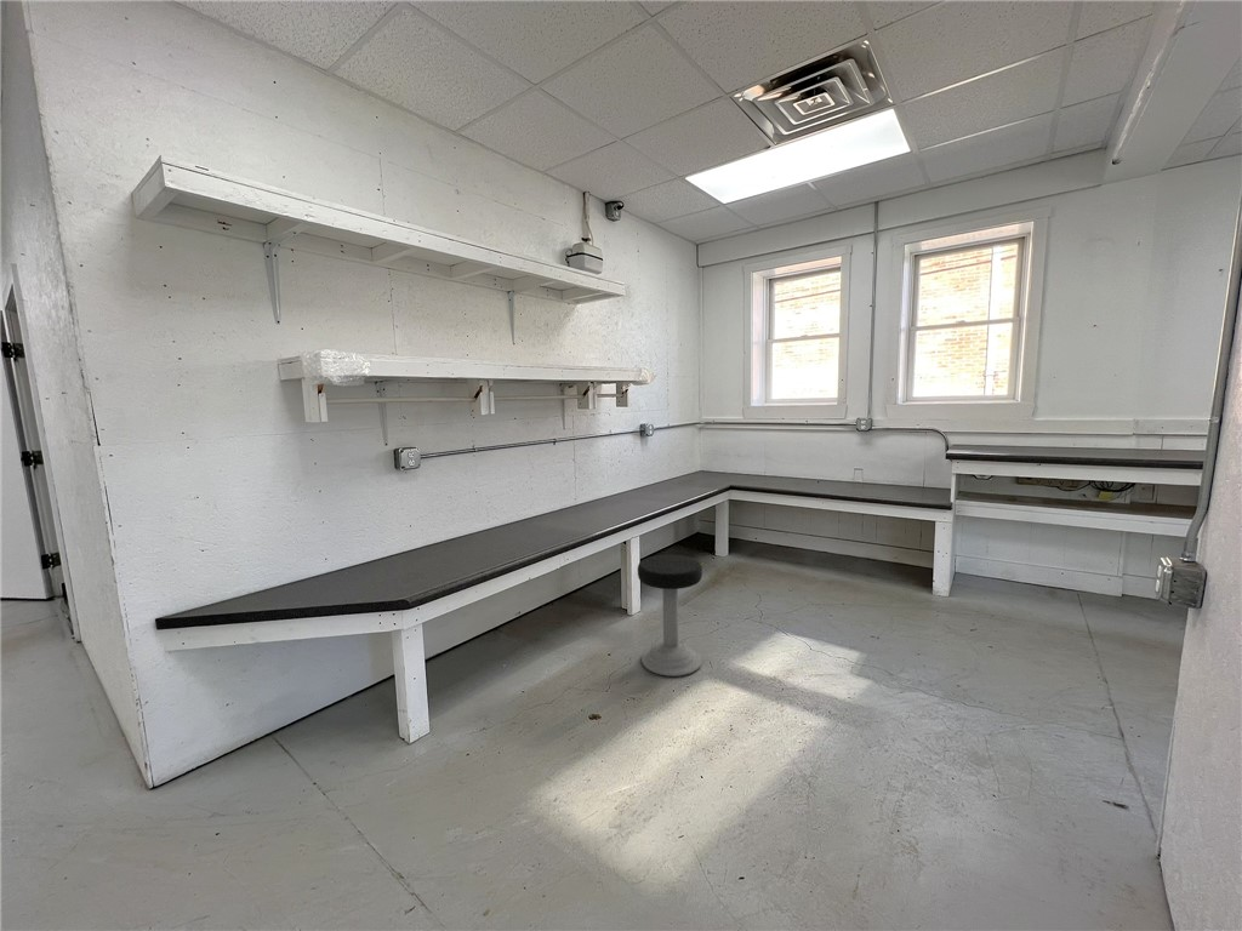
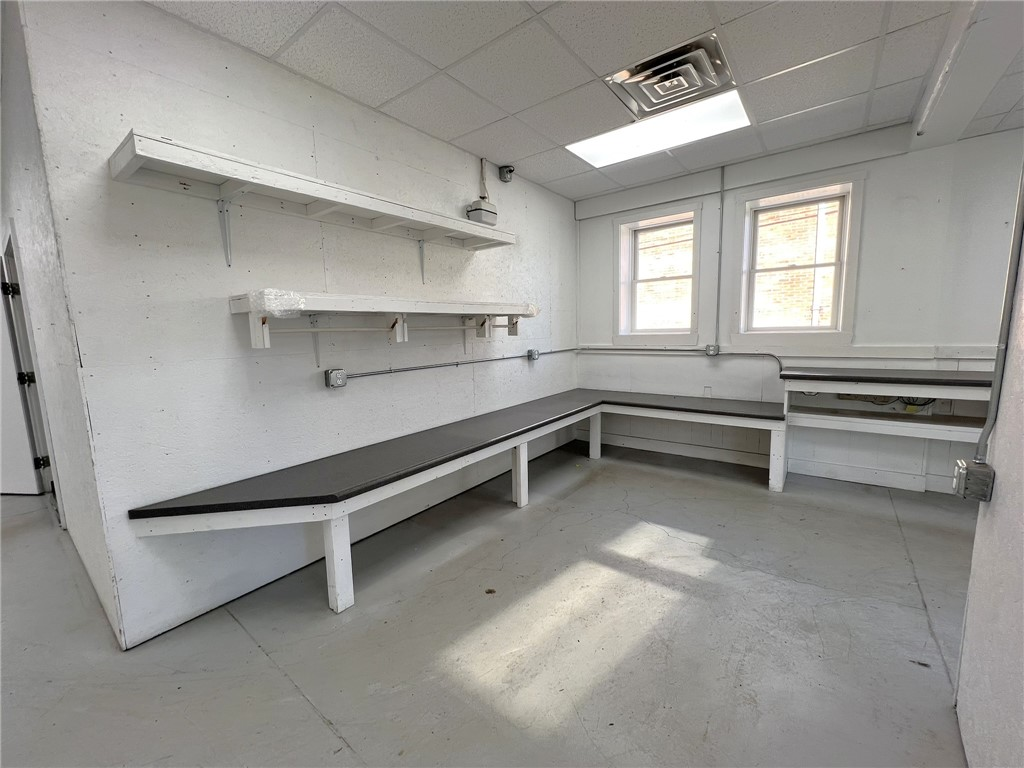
- stool (670, 612)
